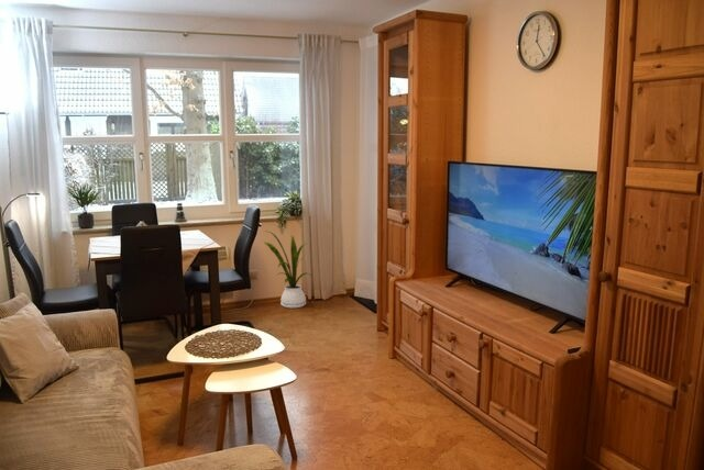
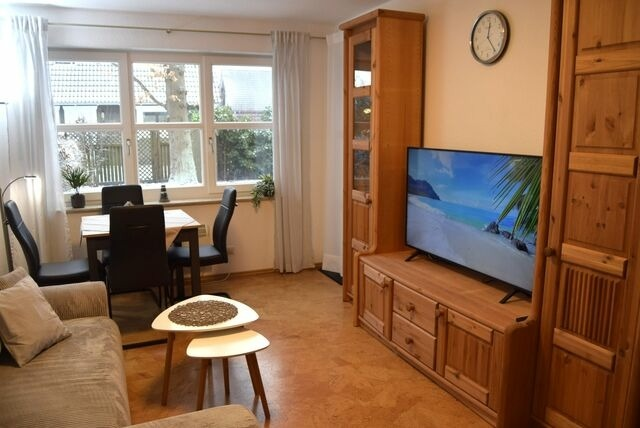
- house plant (289, 267)
